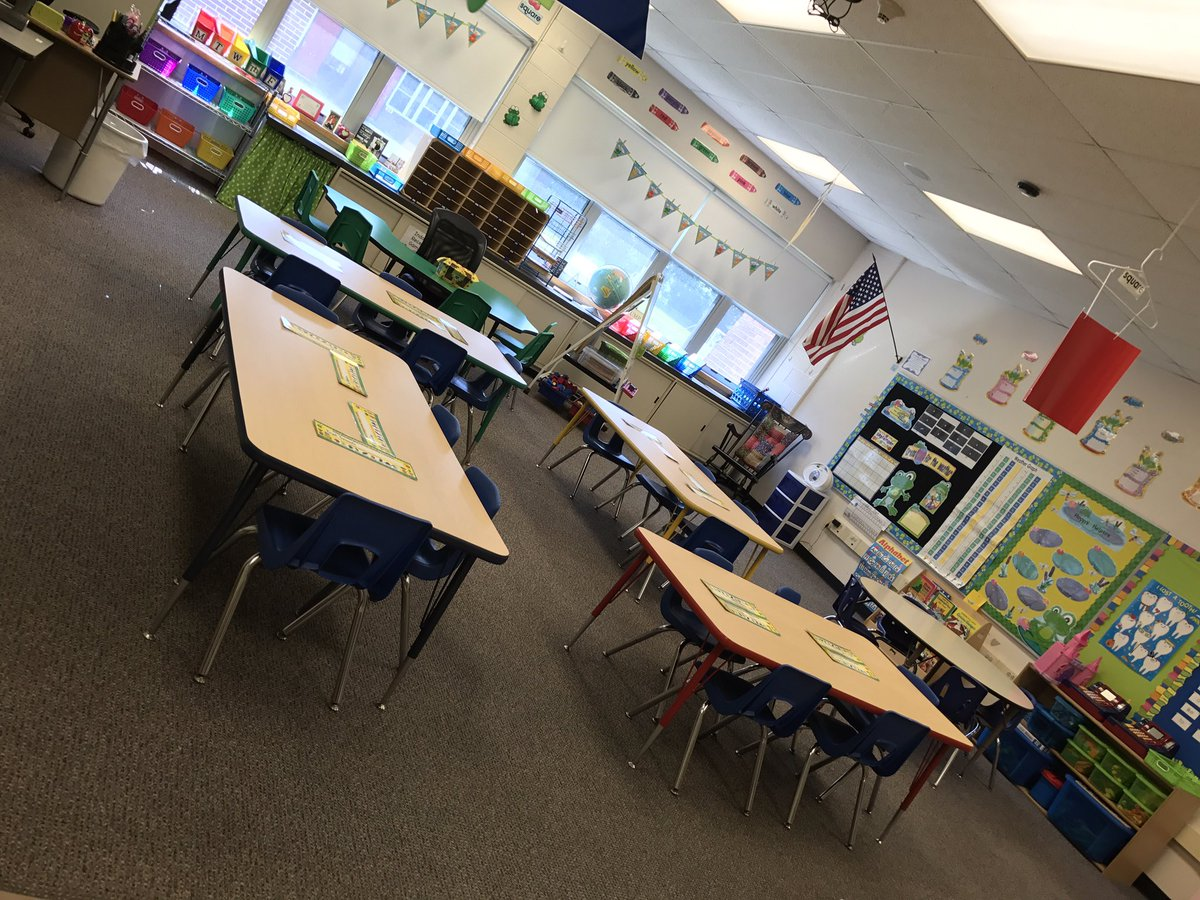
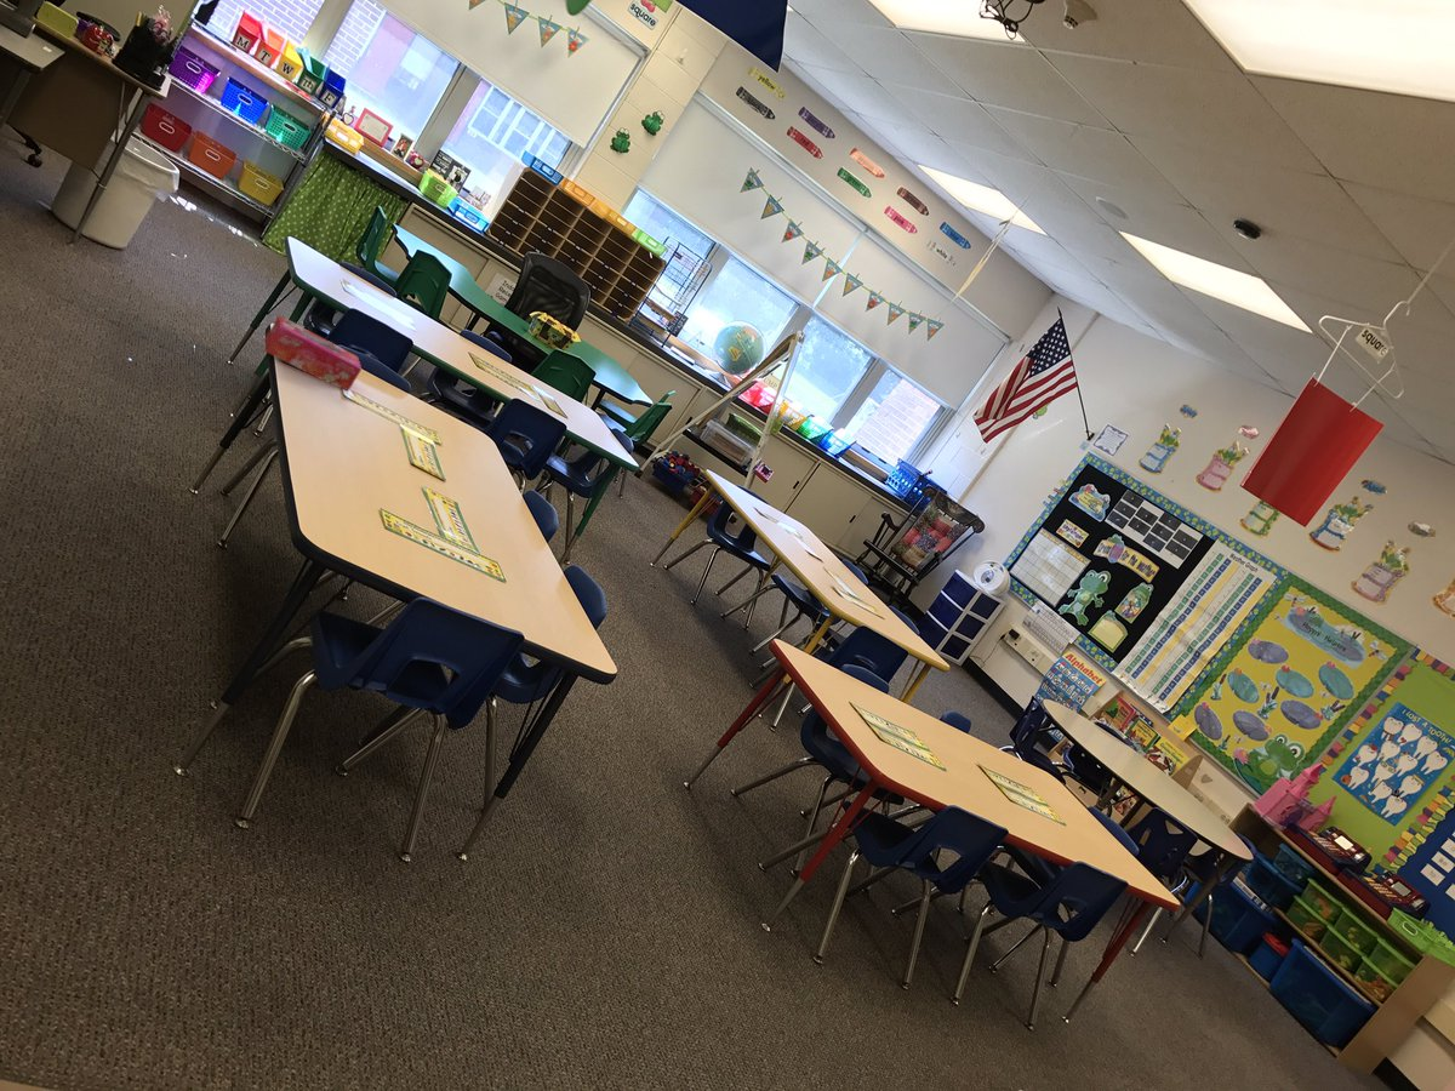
+ tissue box (313, 354)
